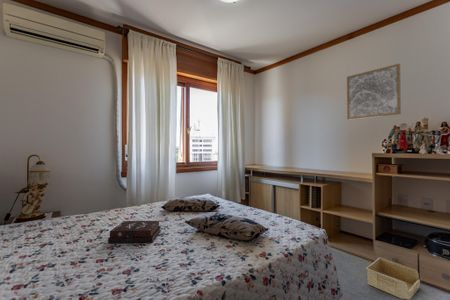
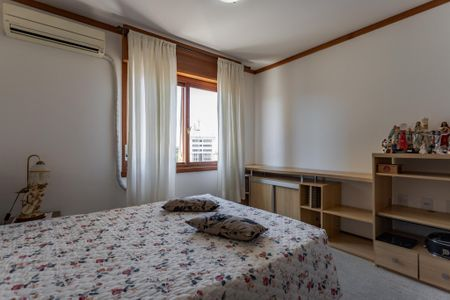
- storage bin (392, 277)
- wall art (371, 94)
- hardback book (136, 231)
